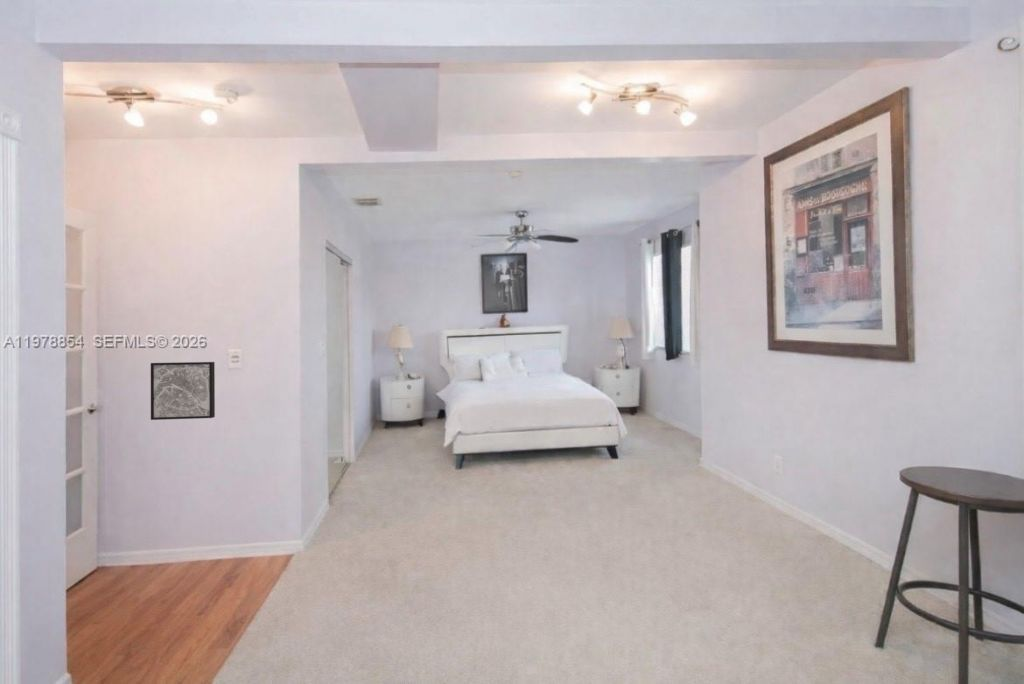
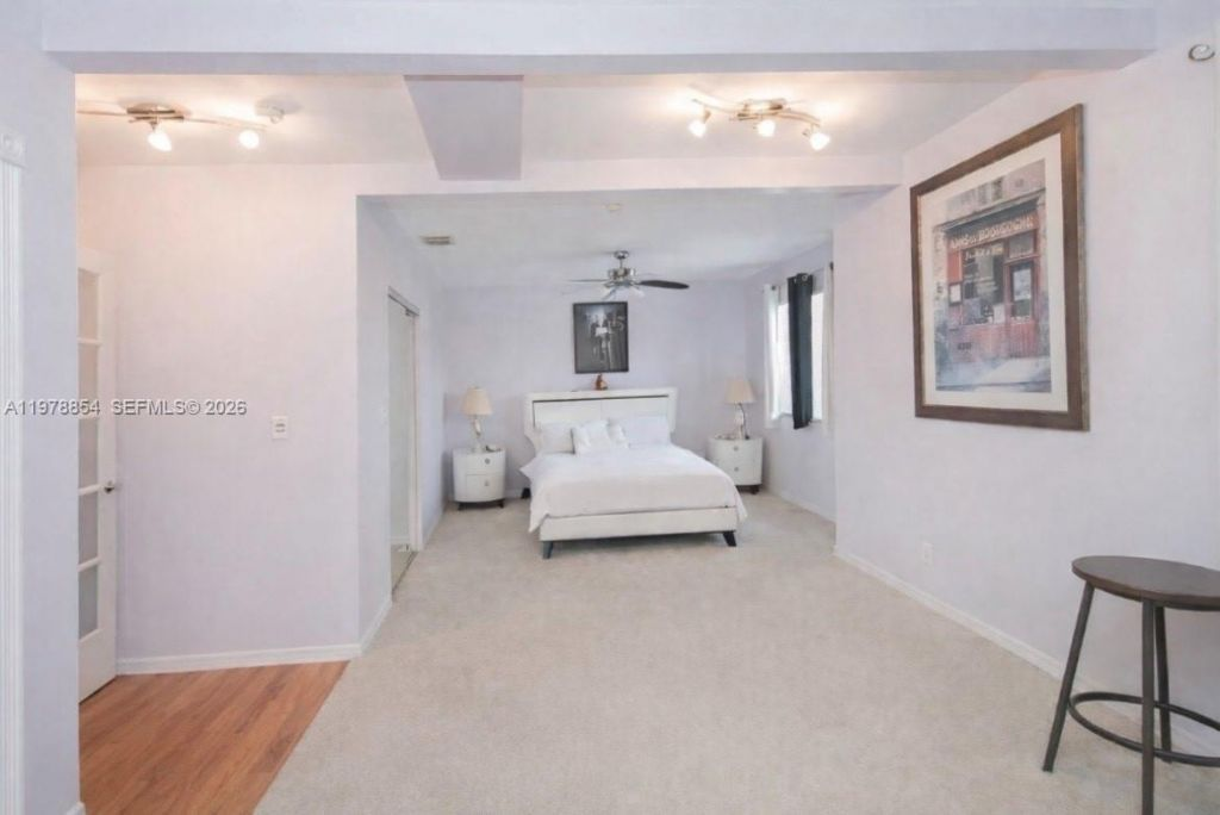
- wall art (183, 390)
